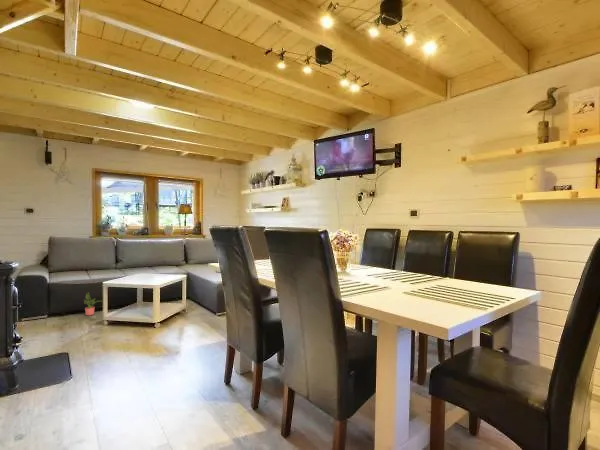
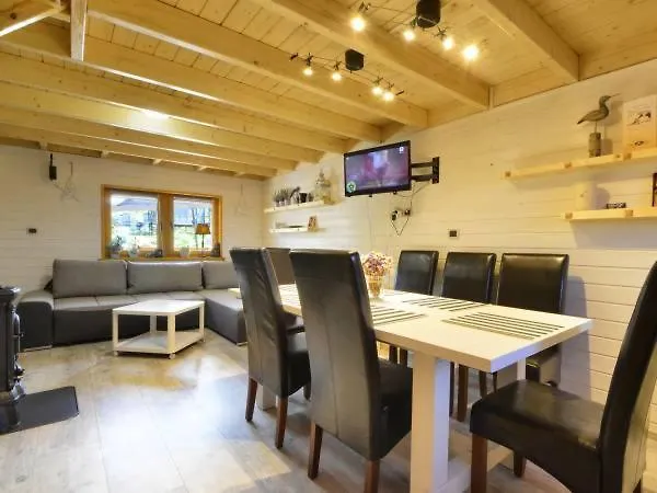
- potted plant (93, 303)
